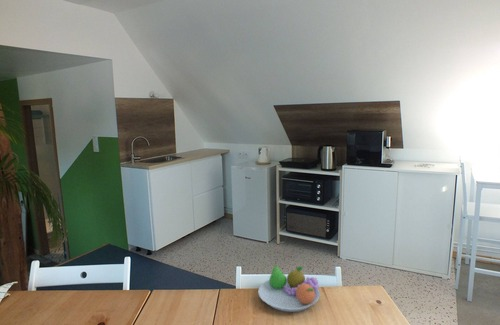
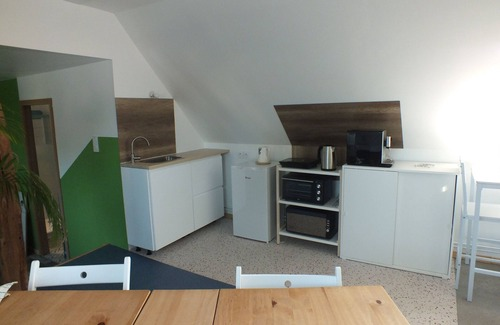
- fruit bowl (288, 284)
